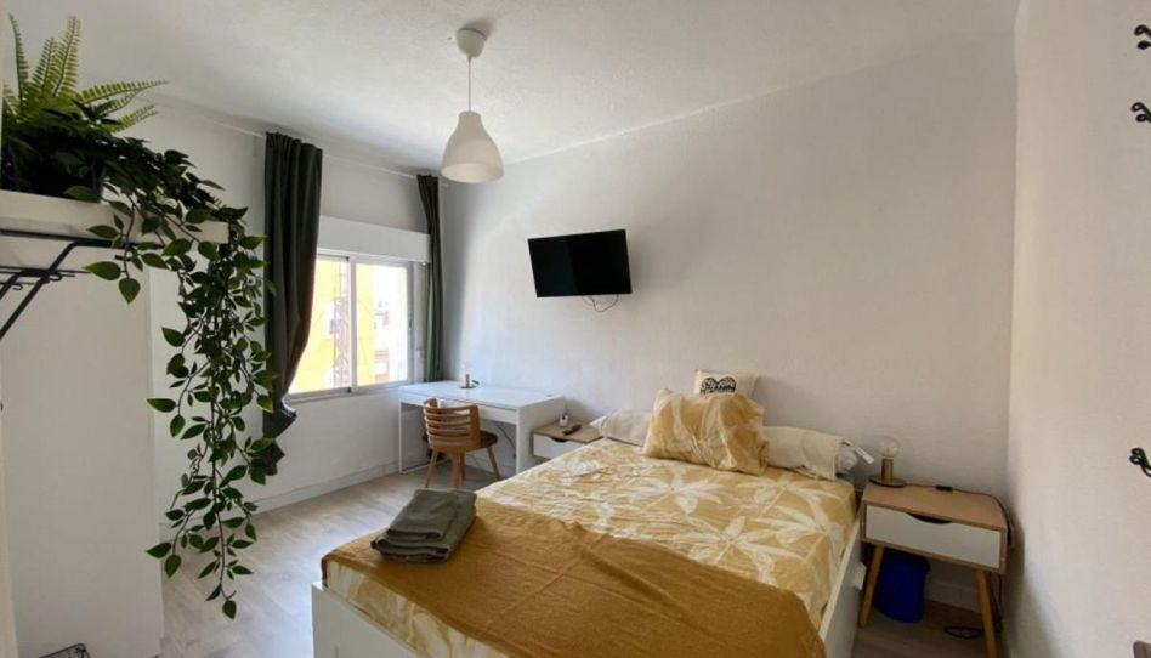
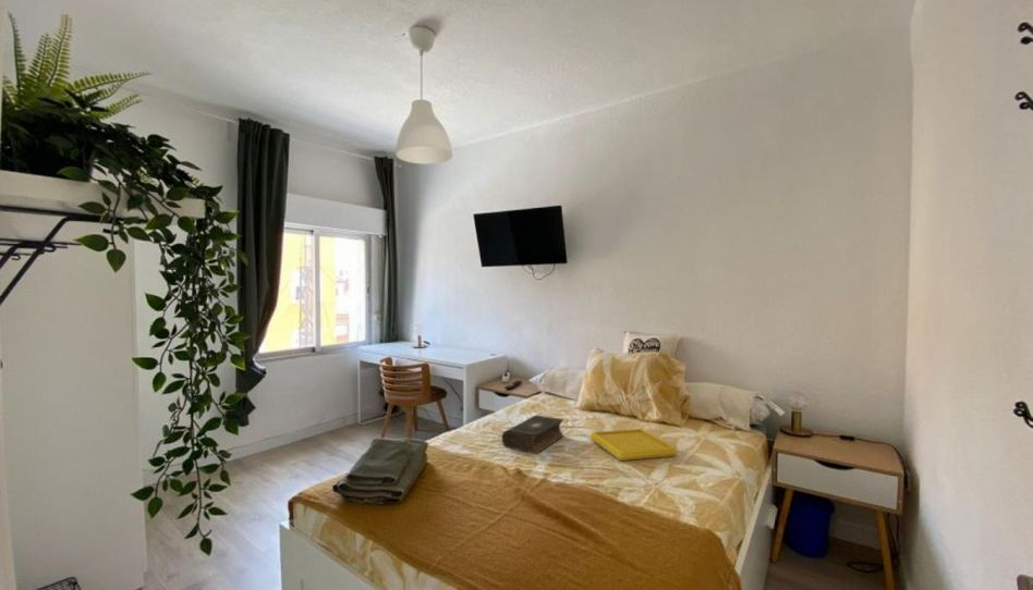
+ book (534, 432)
+ serving tray (631, 443)
